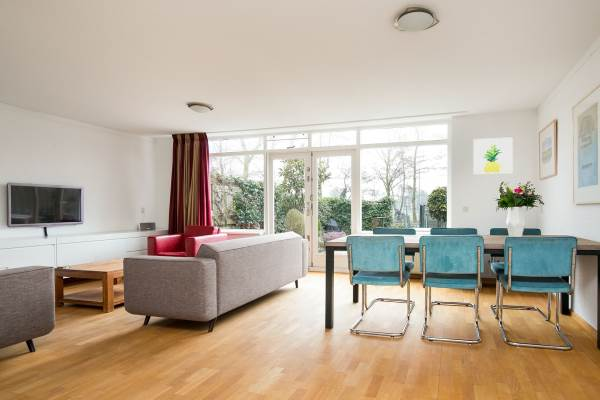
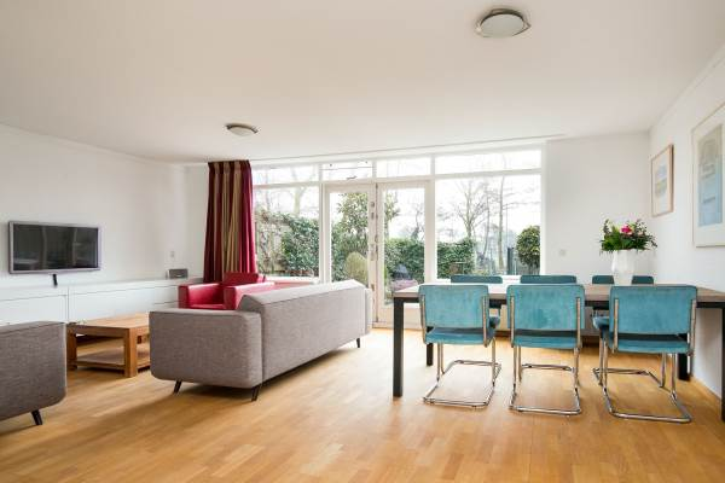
- wall art (492, 156)
